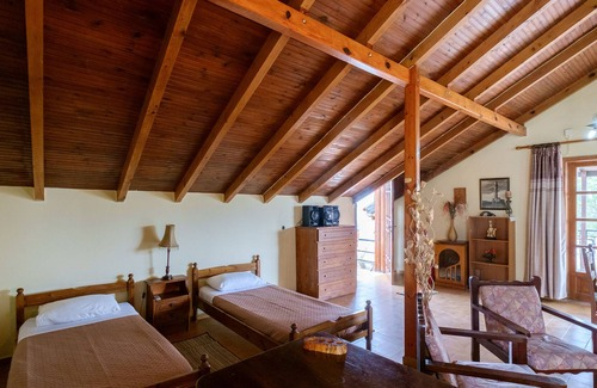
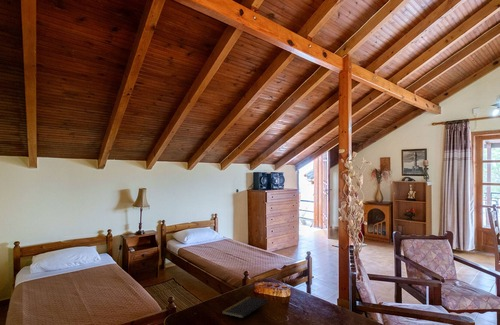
+ notepad (245, 306)
